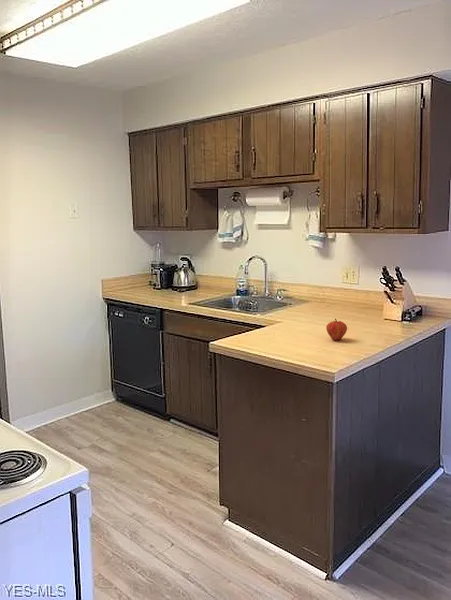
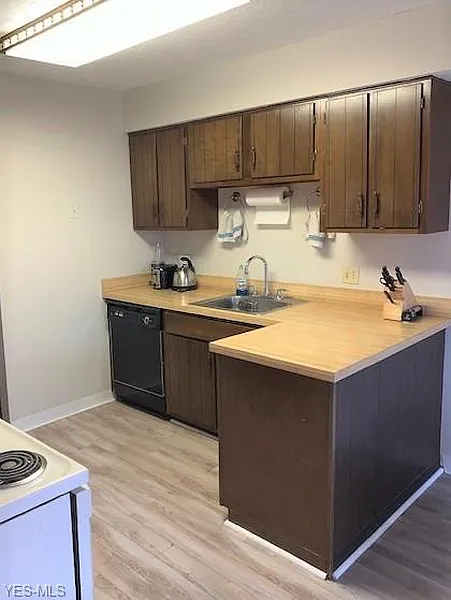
- fruit (336, 329)
